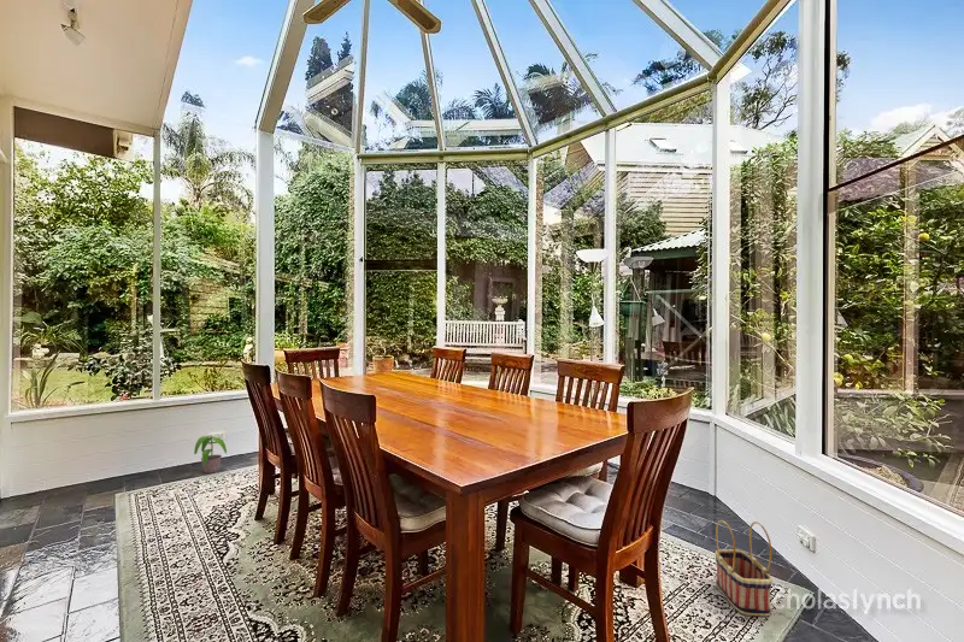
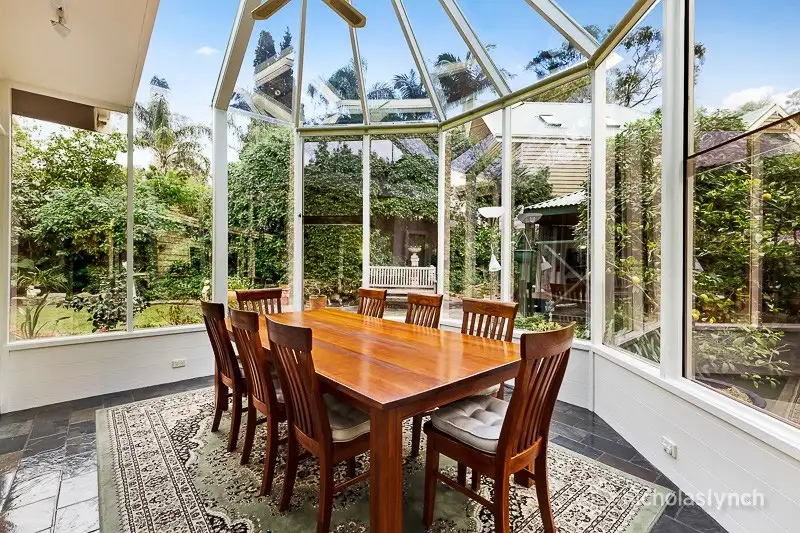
- potted plant (211, 452)
- basket (741, 560)
